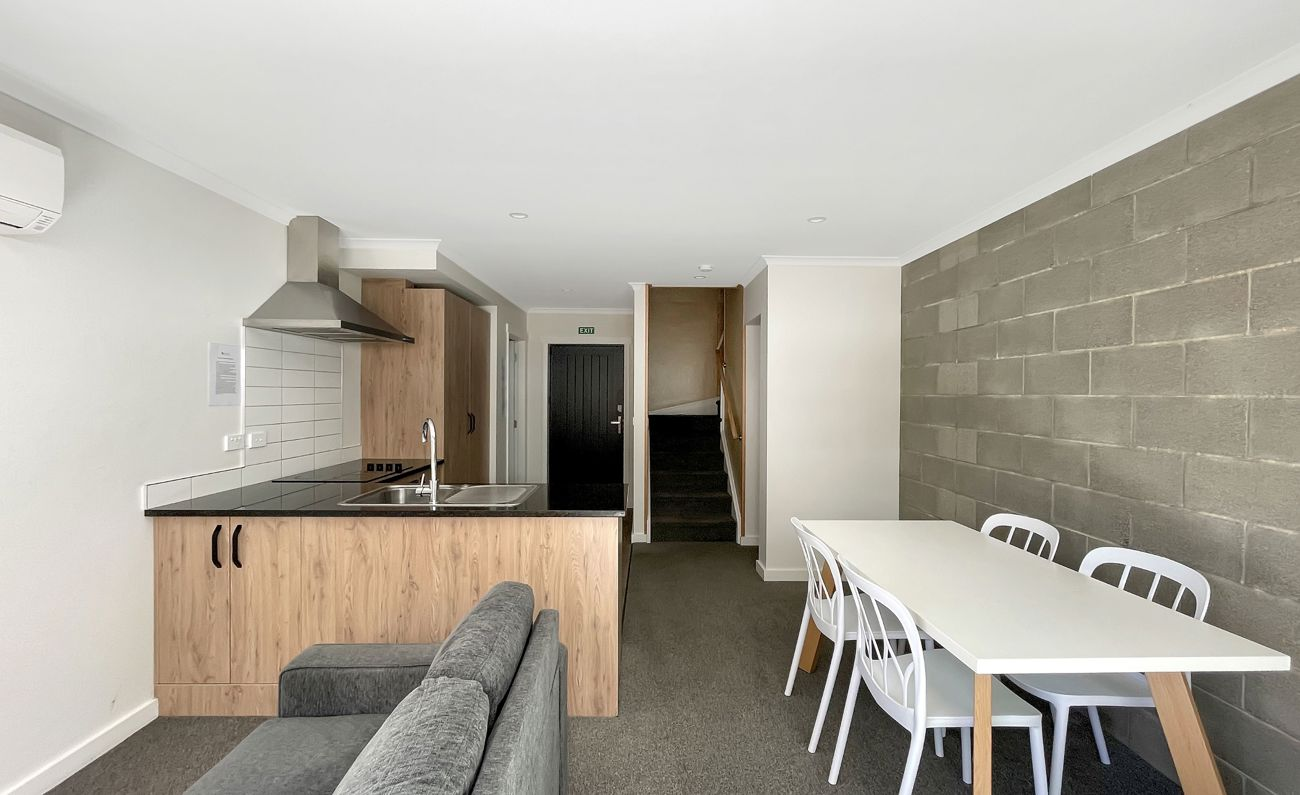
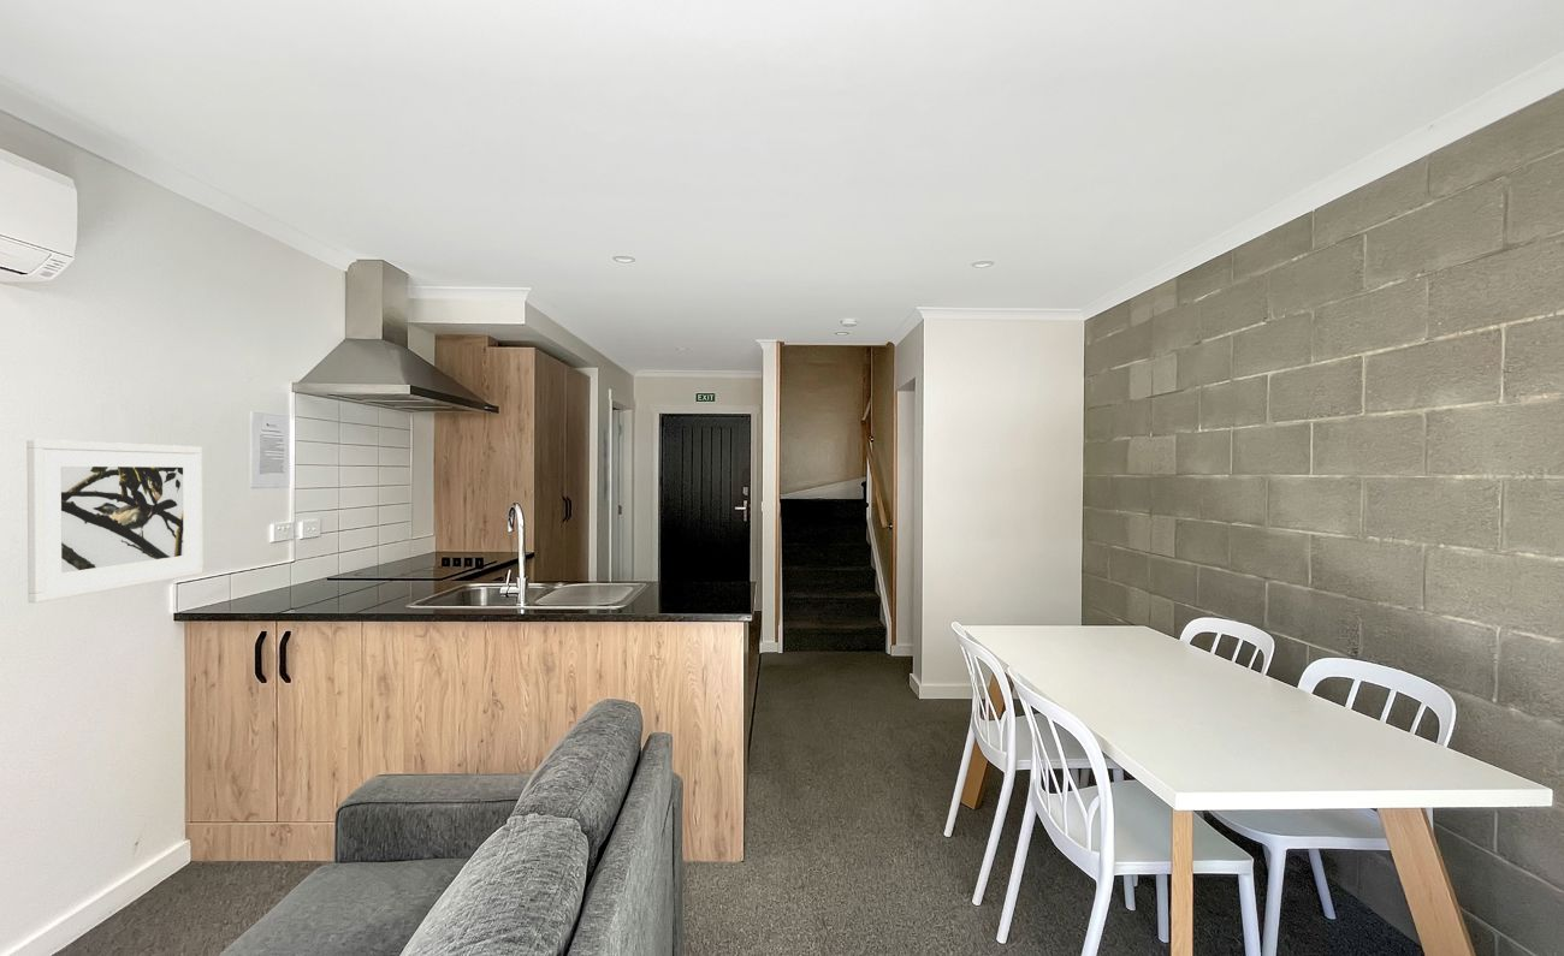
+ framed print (125, 515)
